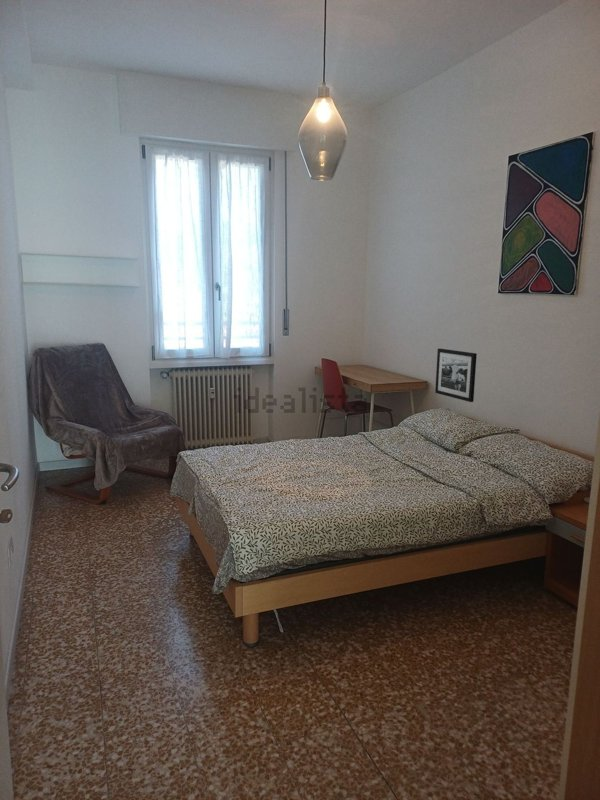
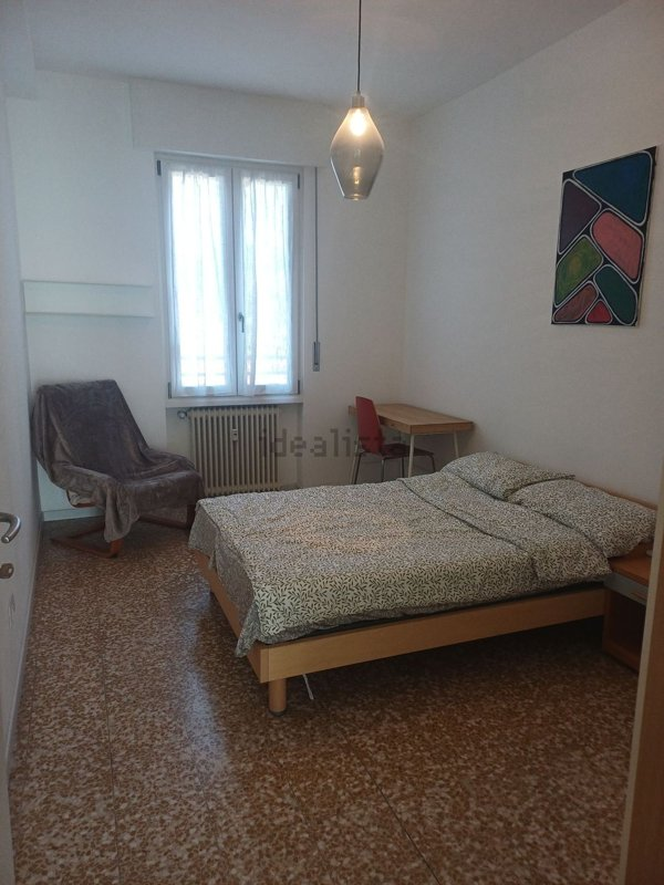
- picture frame (454, 374)
